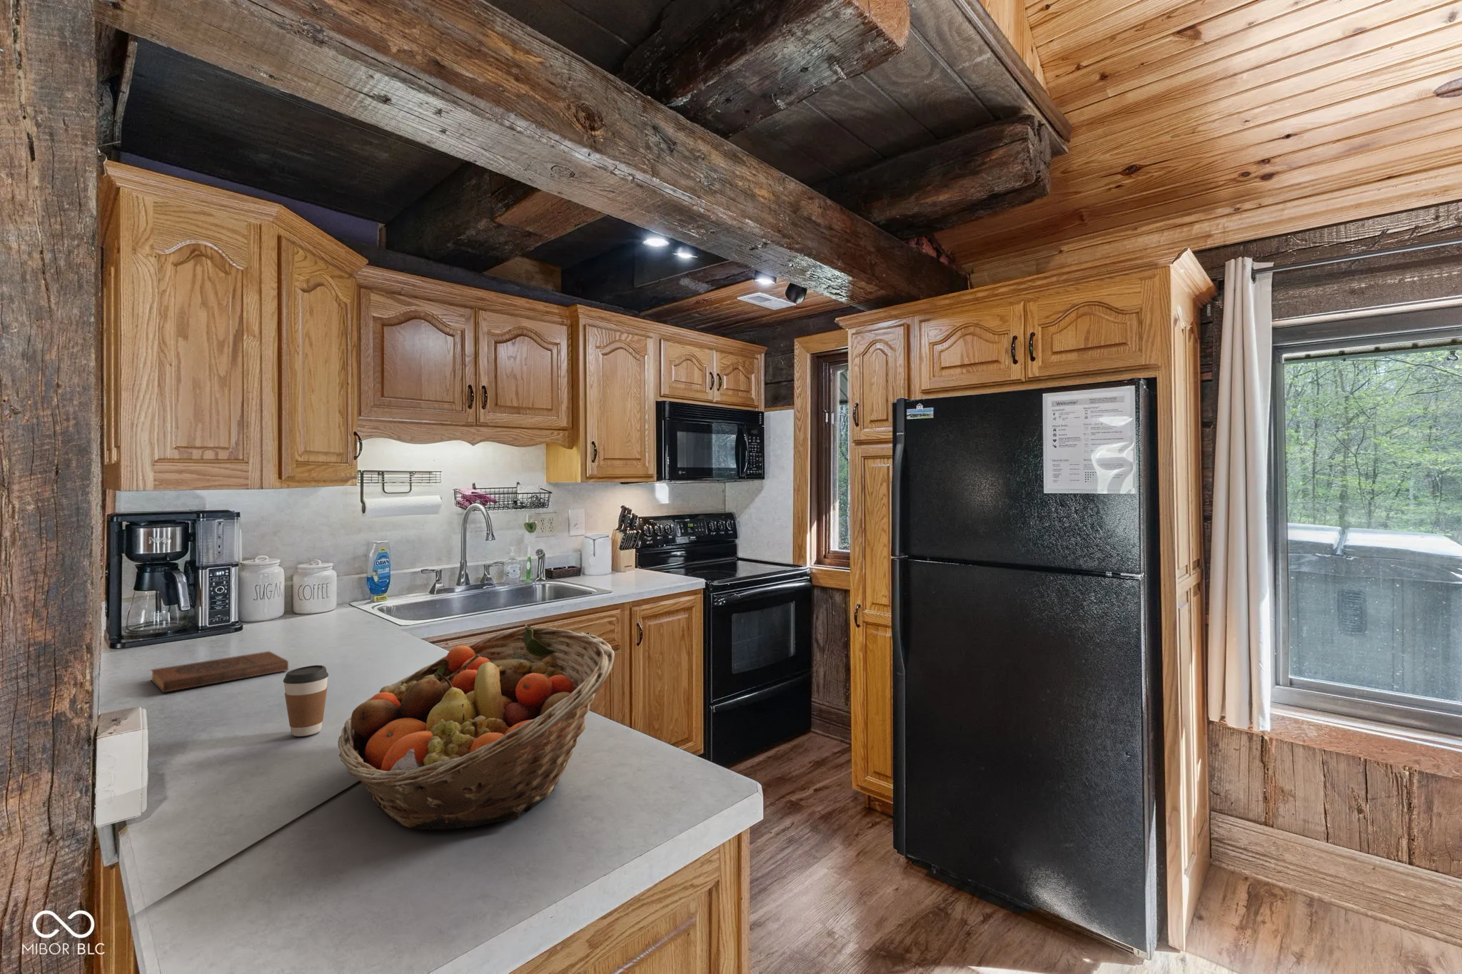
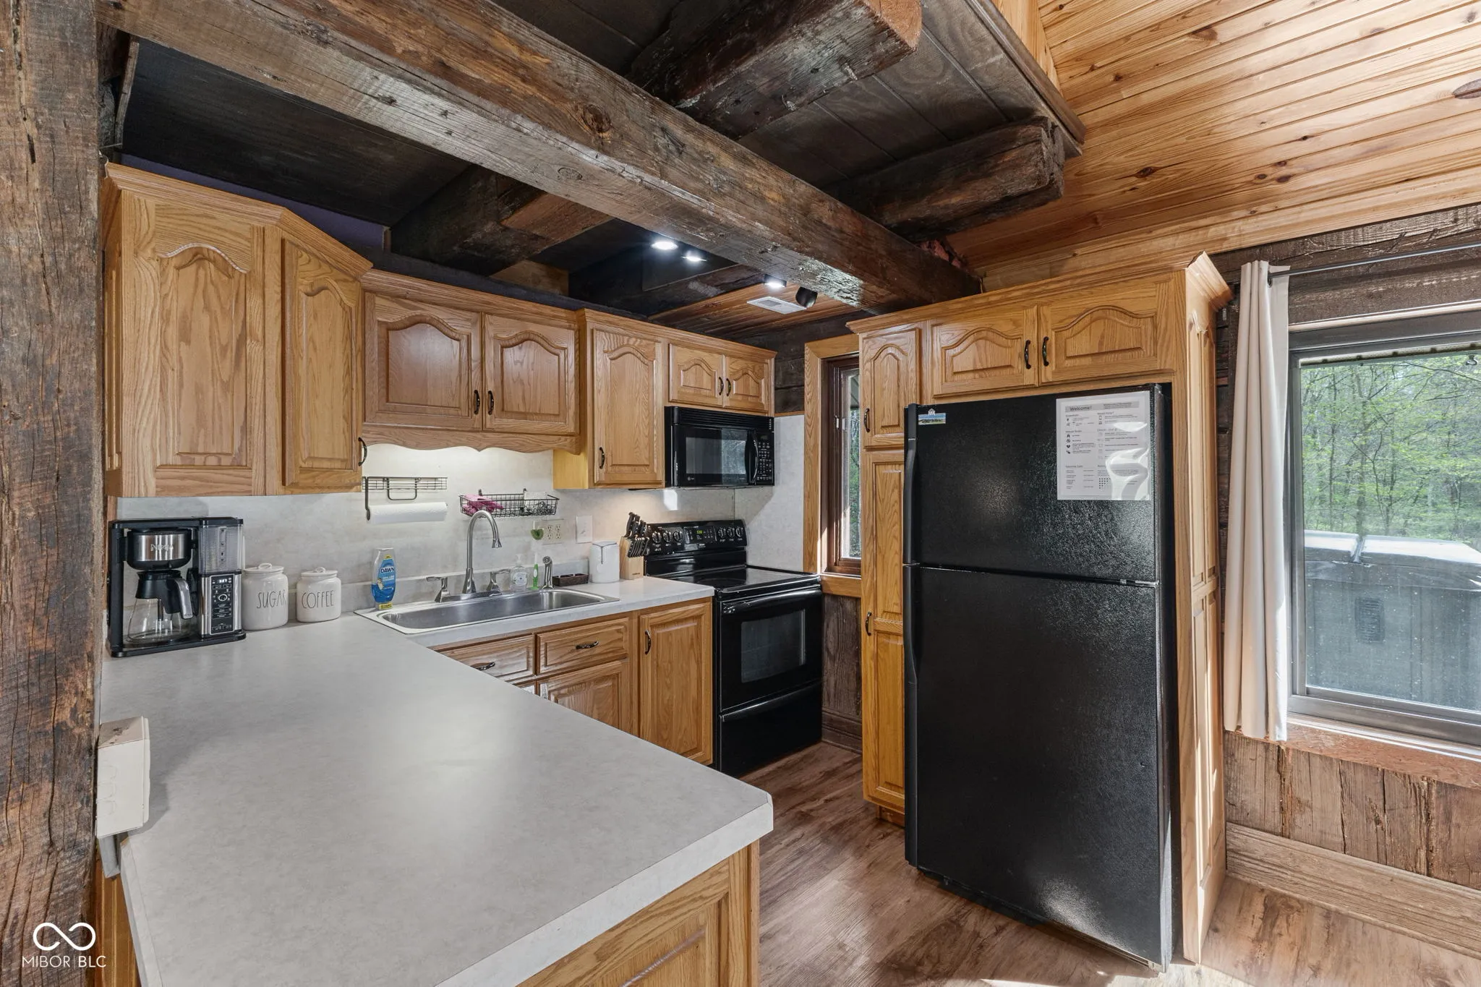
- fruit basket (482, 713)
- coffee cup (307, 701)
- book (221, 670)
